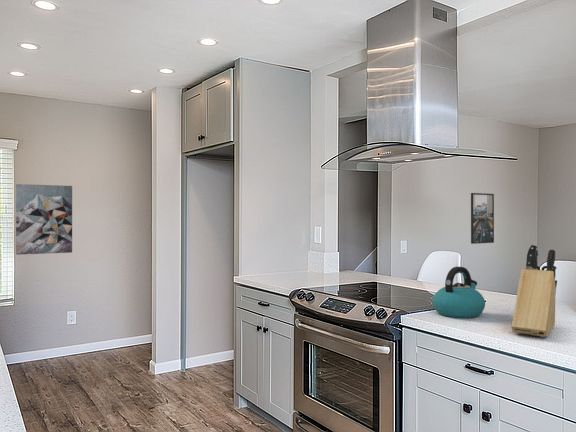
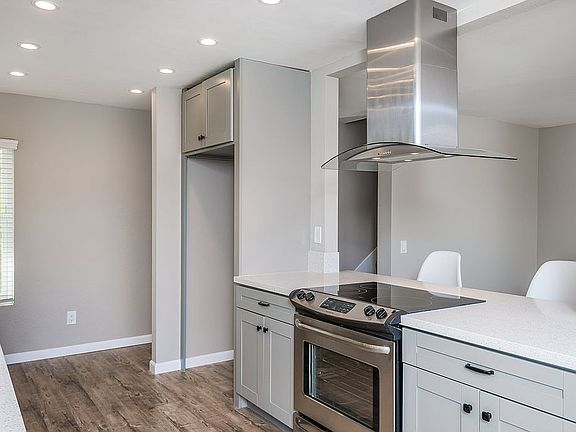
- wall art (44, 219)
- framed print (482, 218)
- knife block (536, 287)
- kettle (460, 290)
